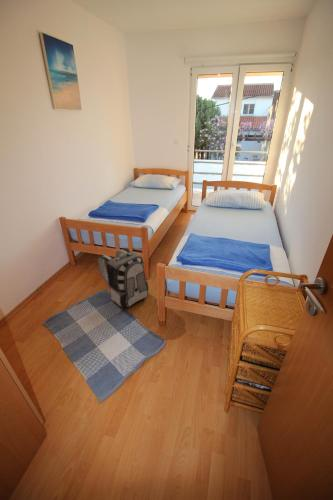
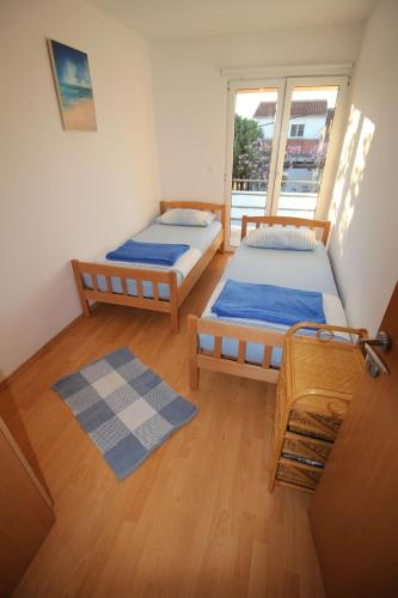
- backpack (123, 273)
